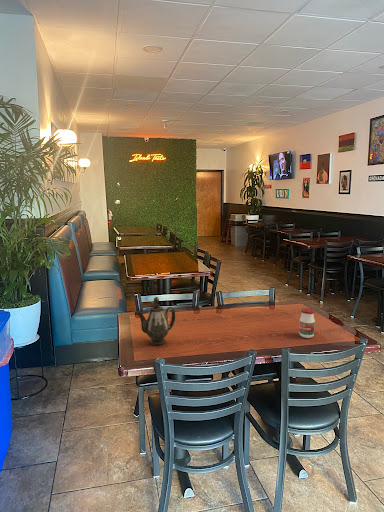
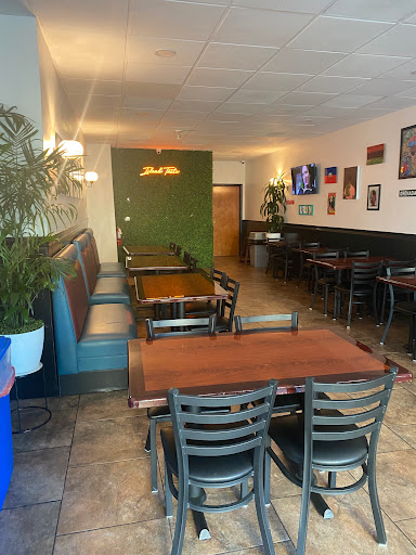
- jar (307, 323)
- teapot (155, 319)
